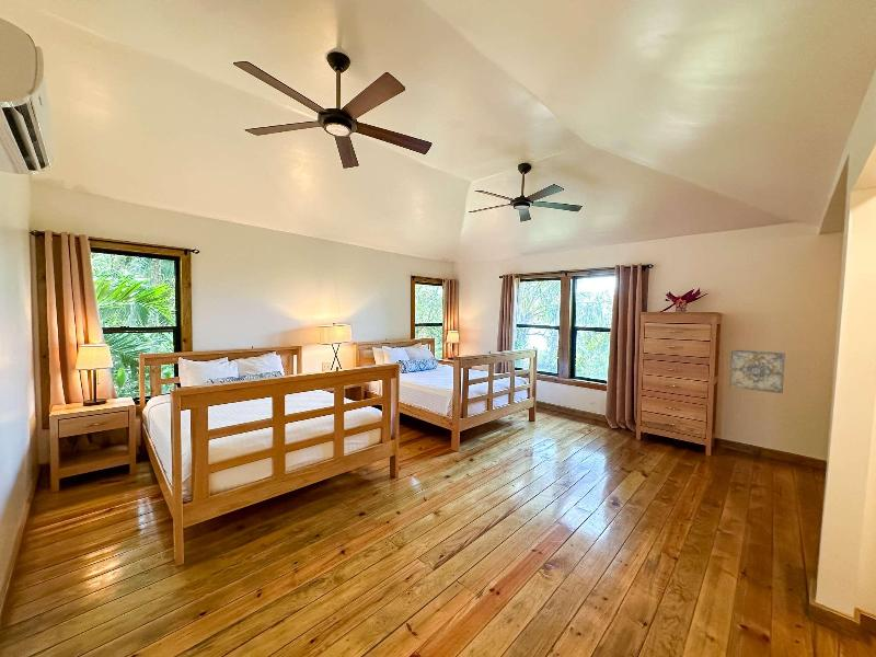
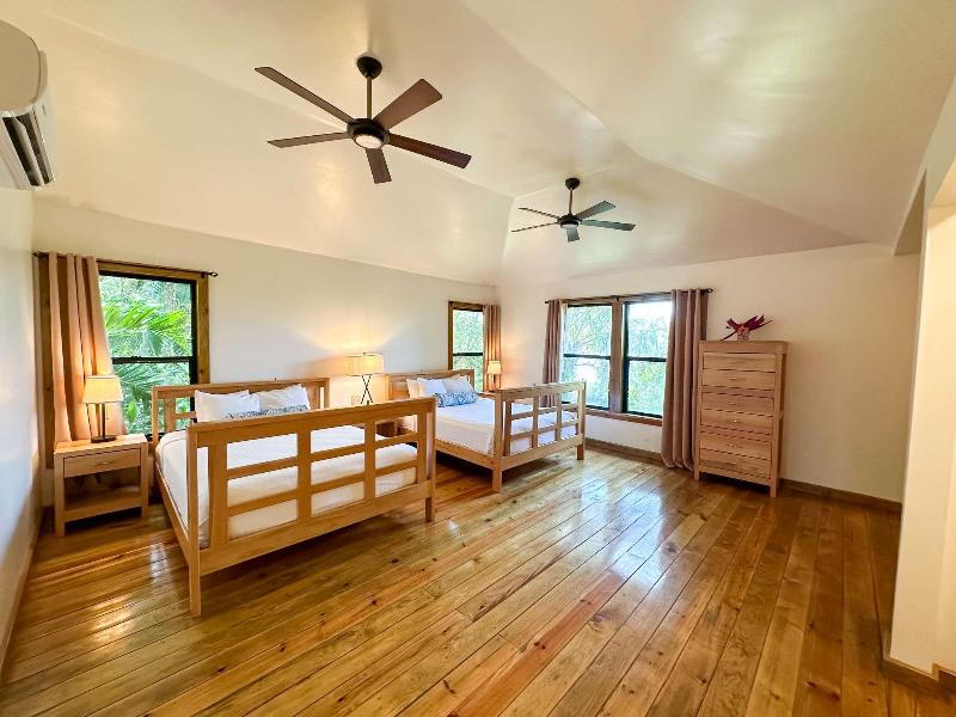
- wall art (756, 370)
